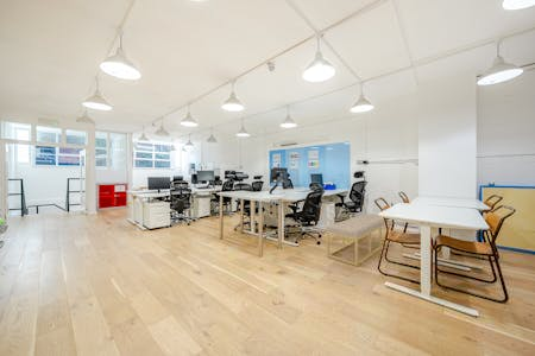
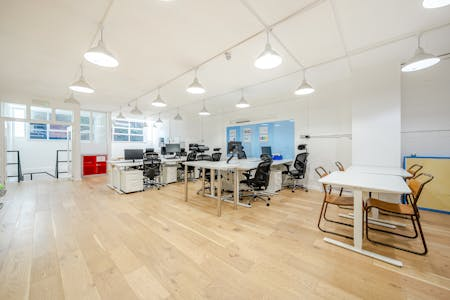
- bench (361, 234)
